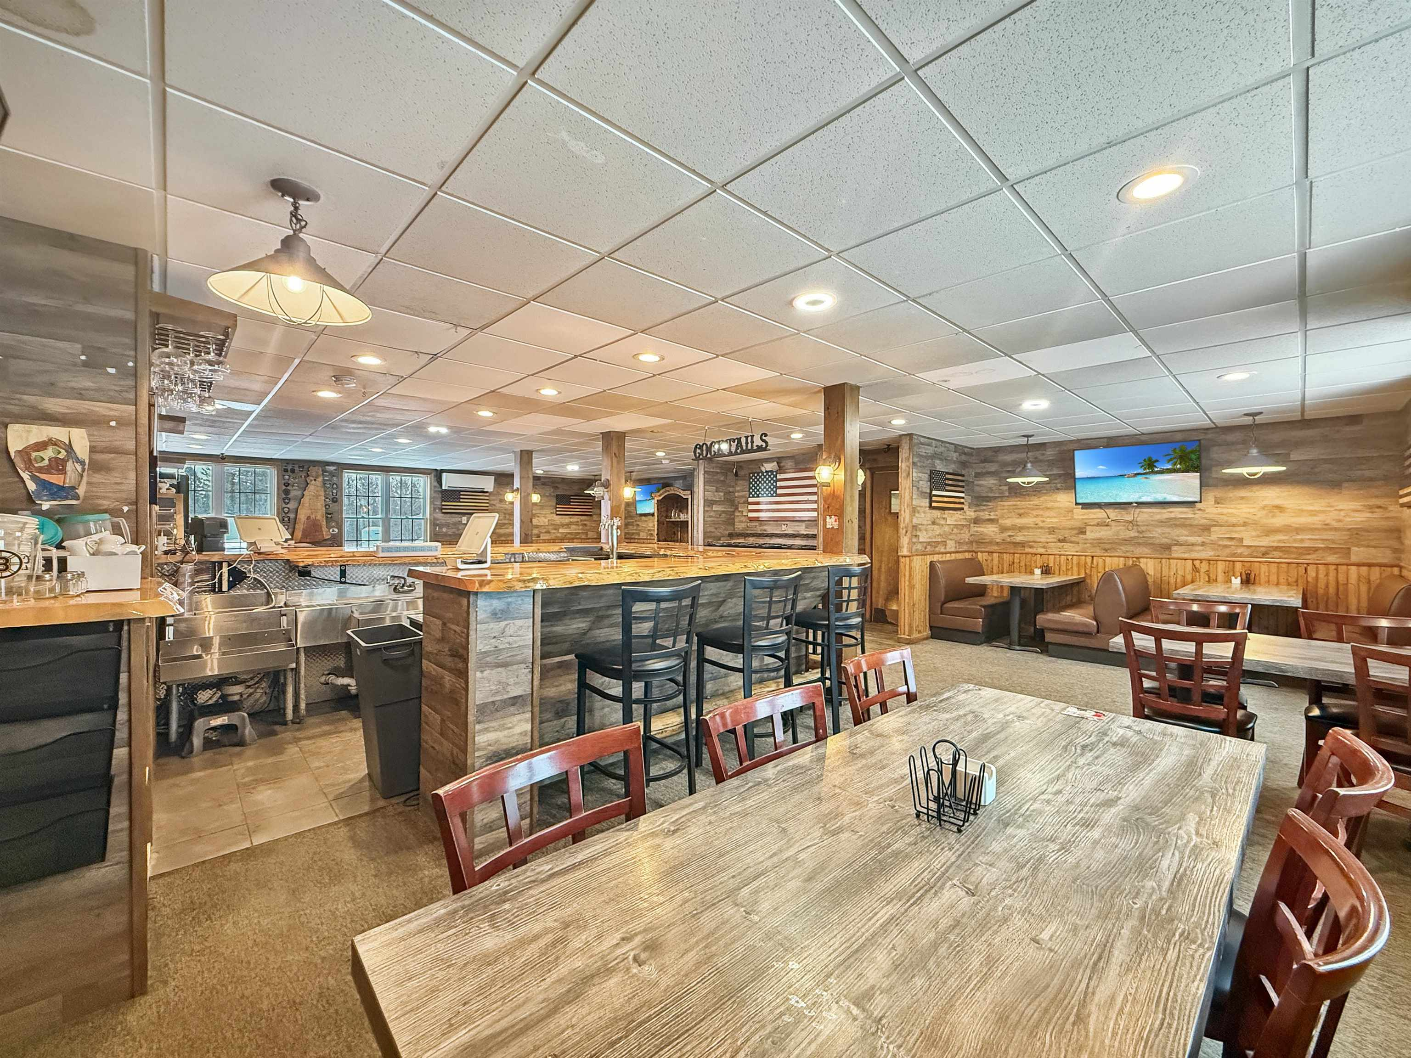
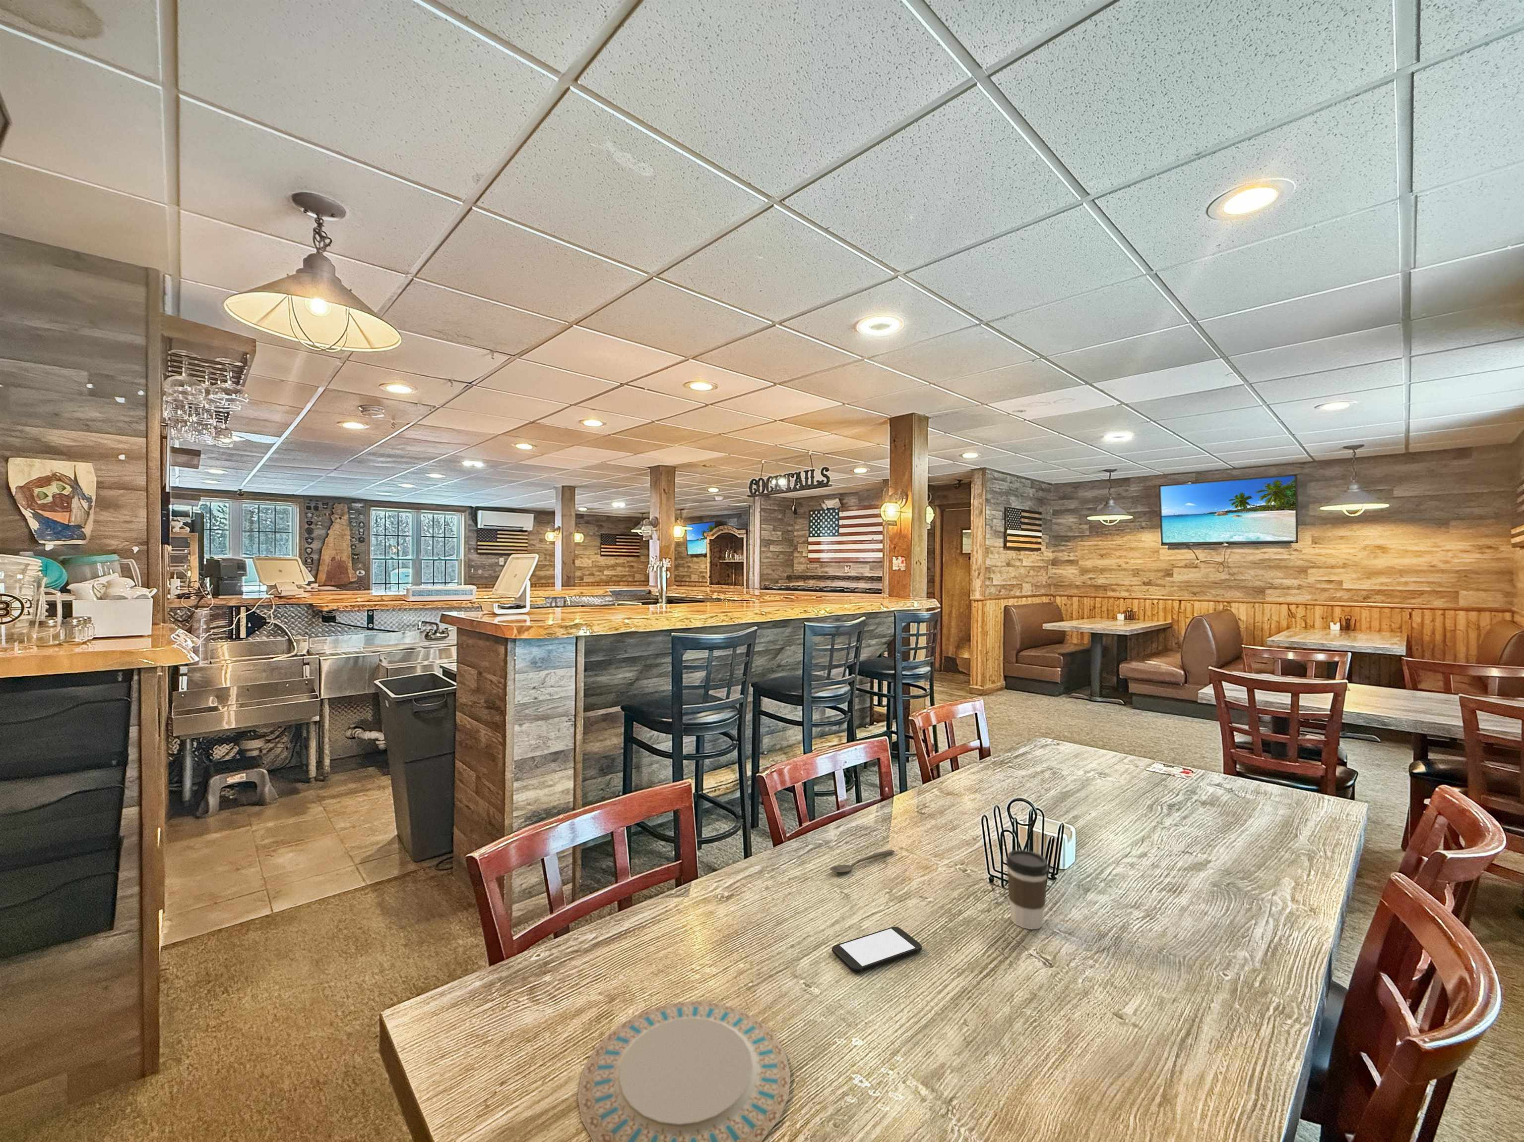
+ spoon (863, 860)
+ chinaware (686, 1070)
+ coffee cup (1026, 889)
+ smartphone (877, 948)
